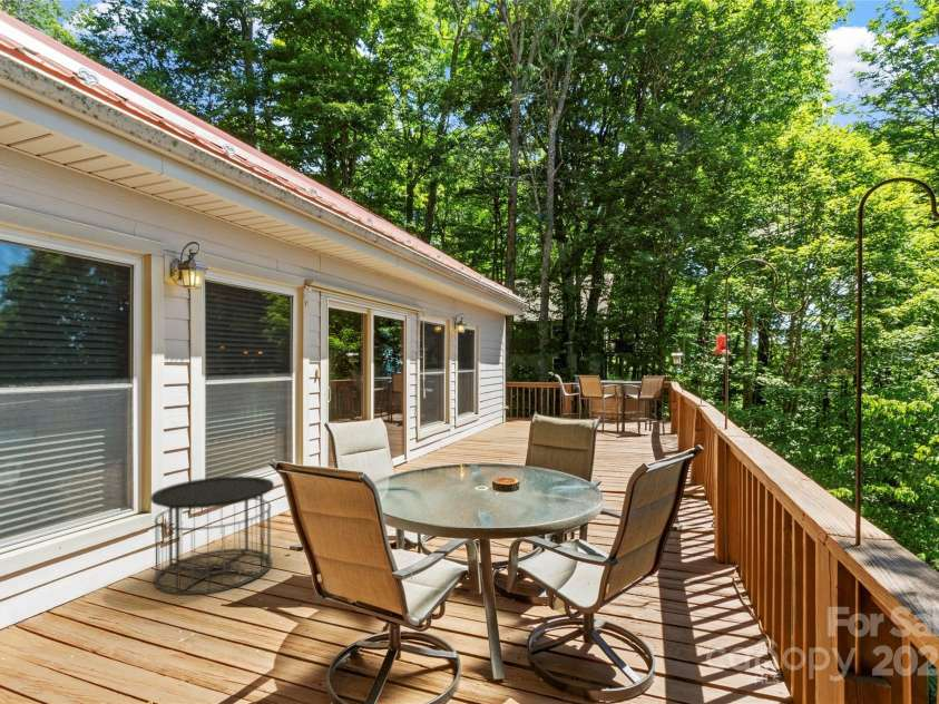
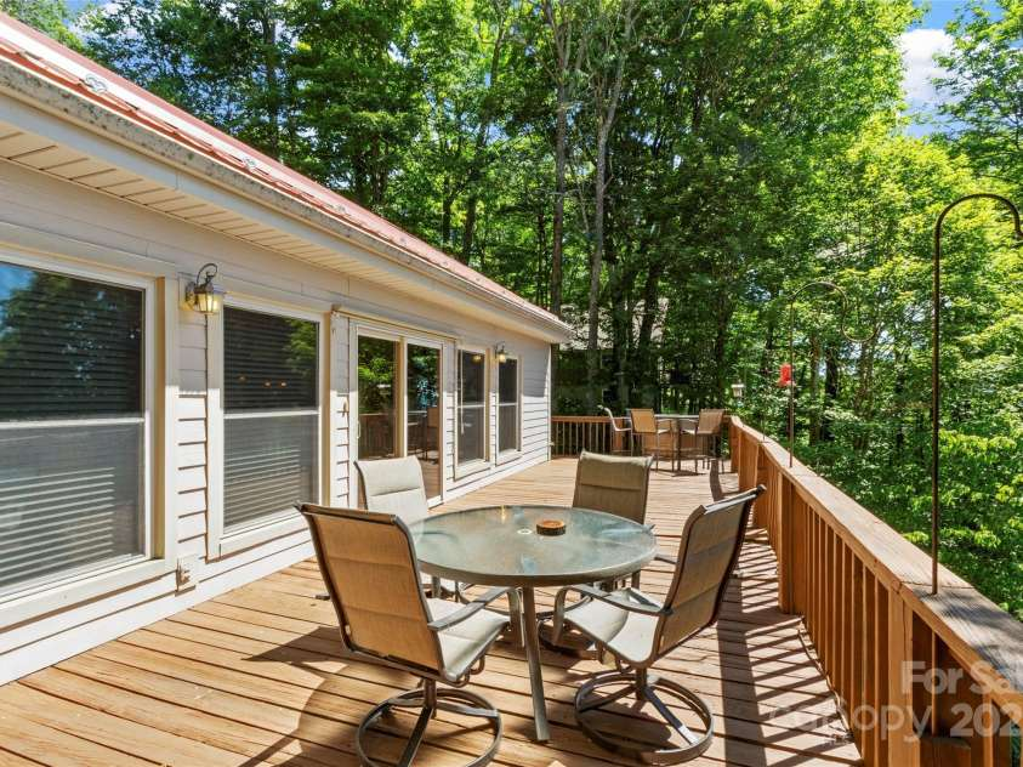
- side table (215, 527)
